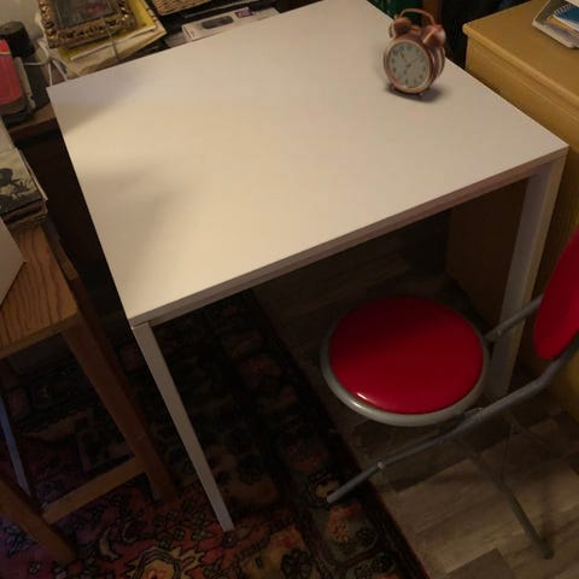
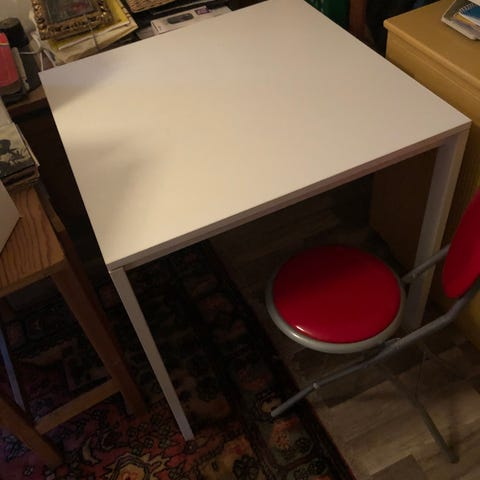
- alarm clock (414, 52)
